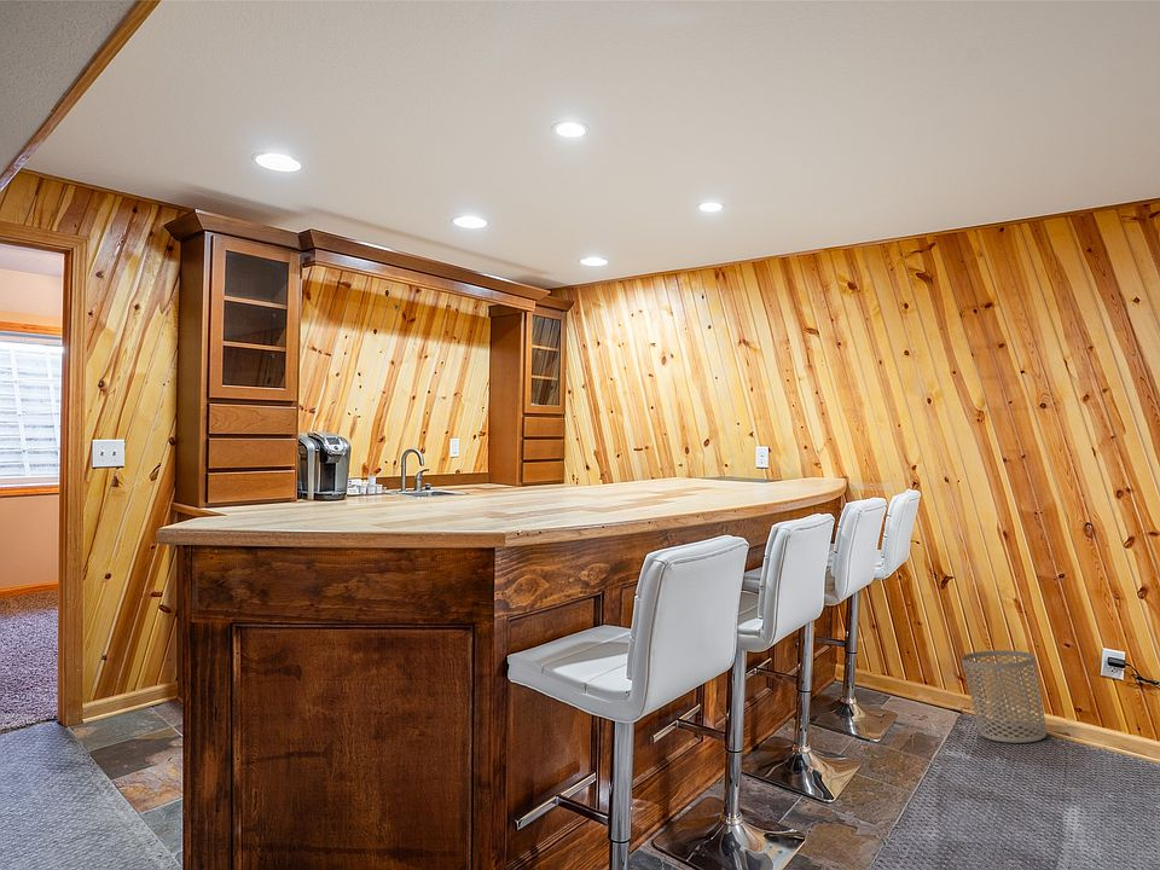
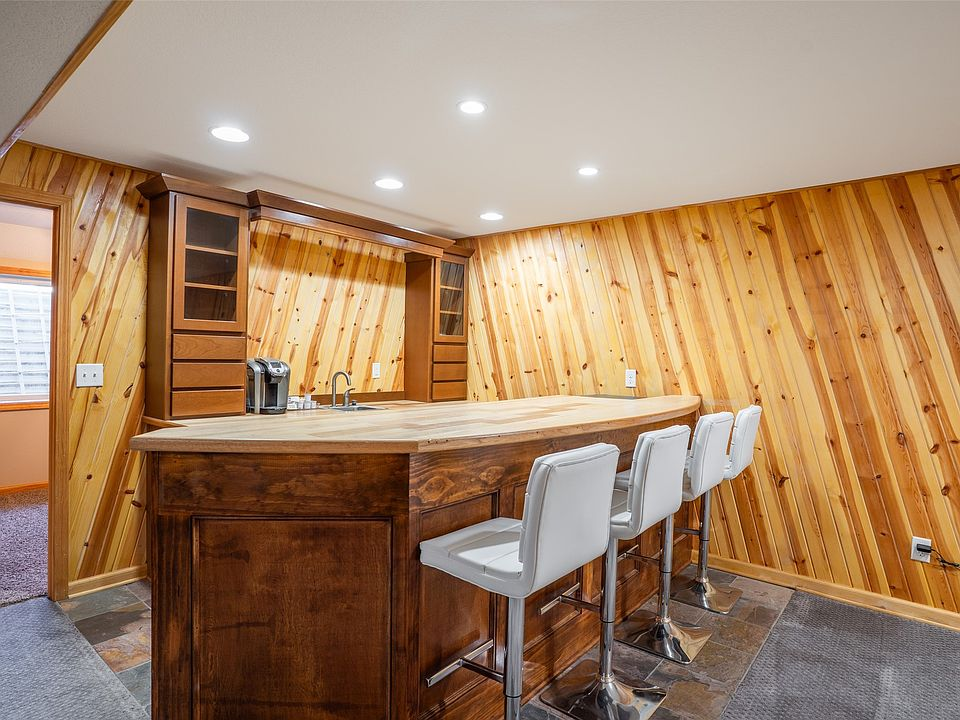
- waste bin (1004, 696)
